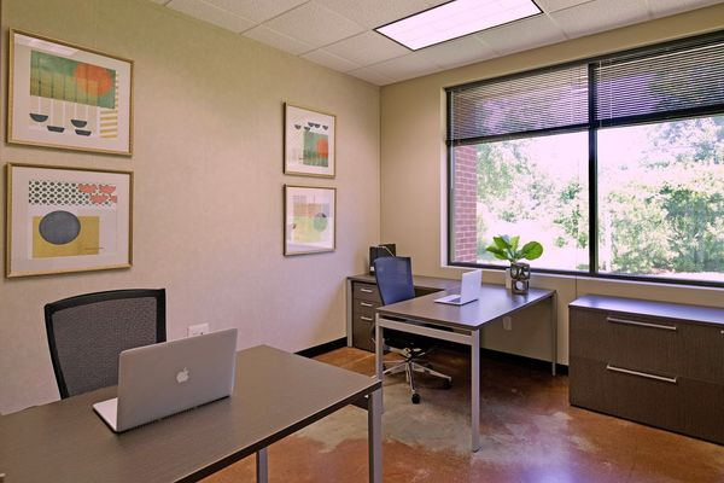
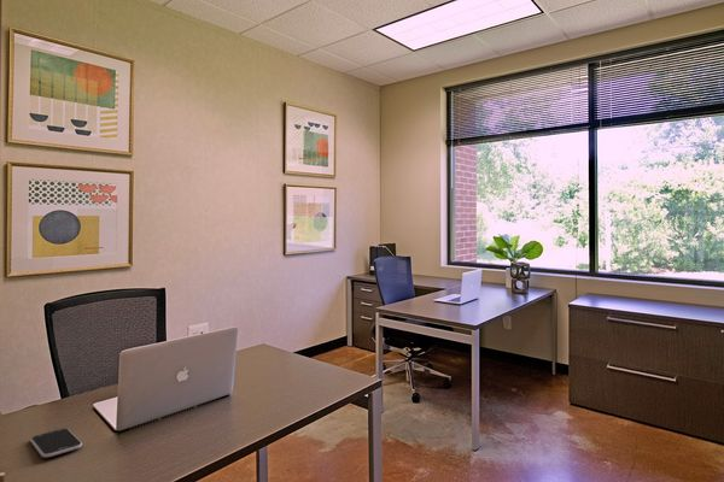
+ smartphone (56, 442)
